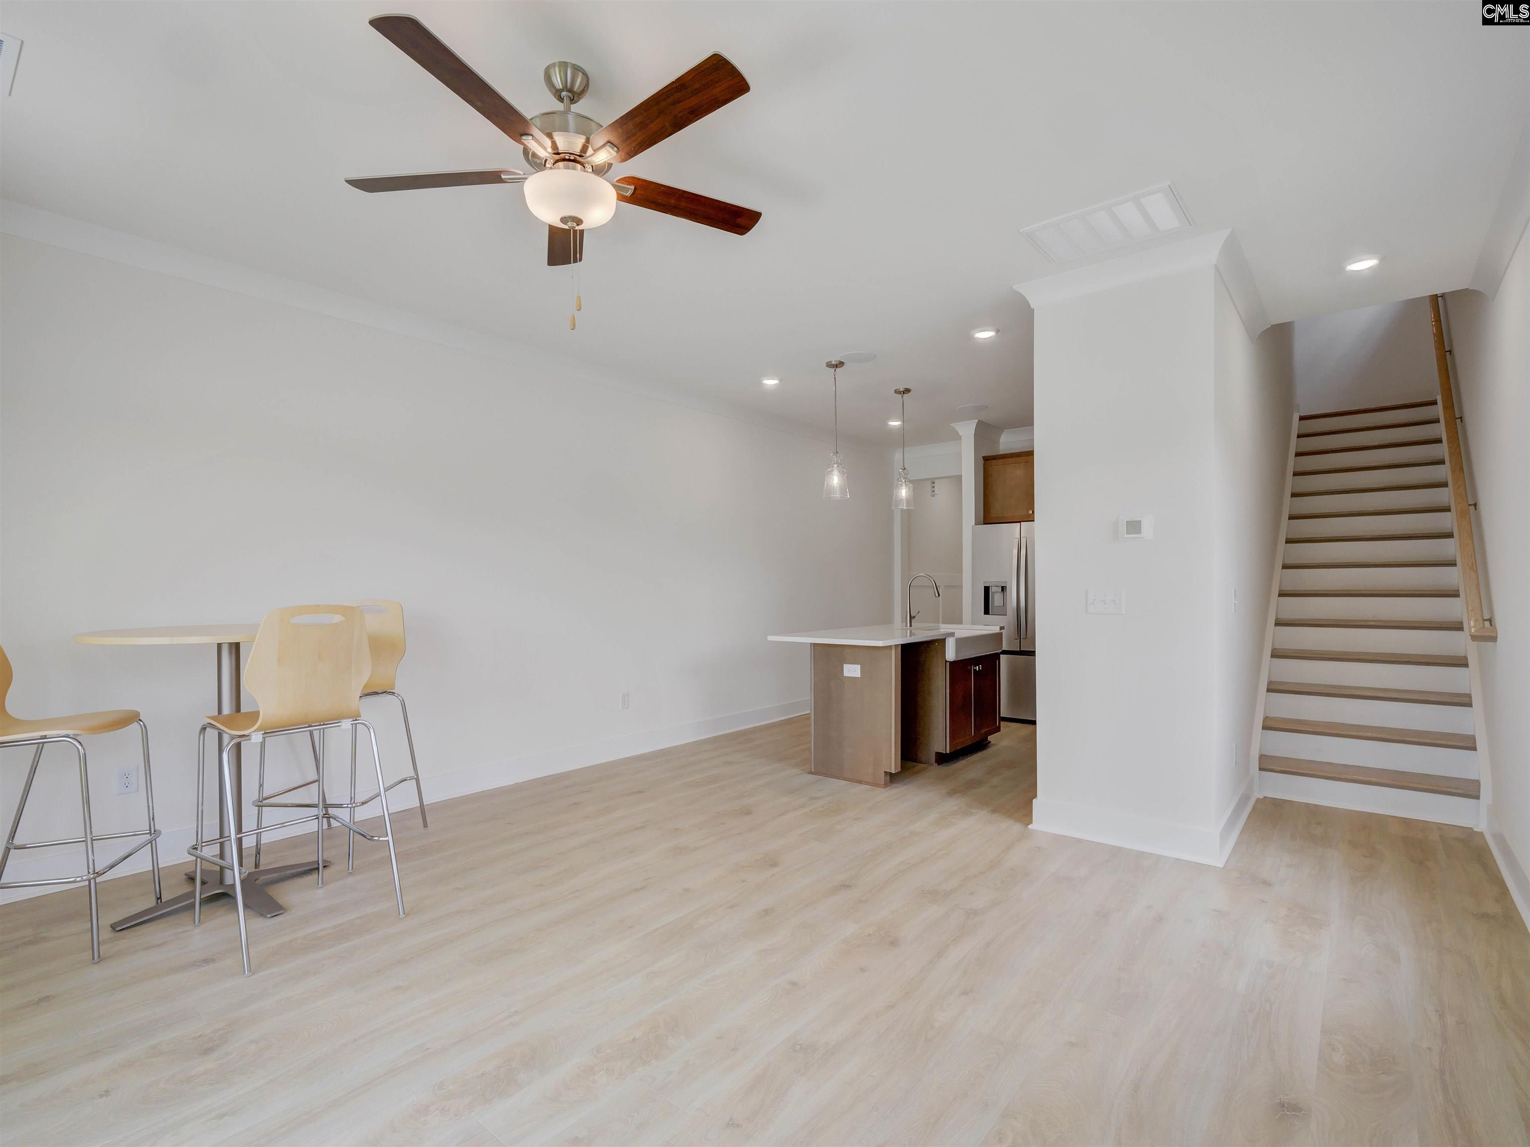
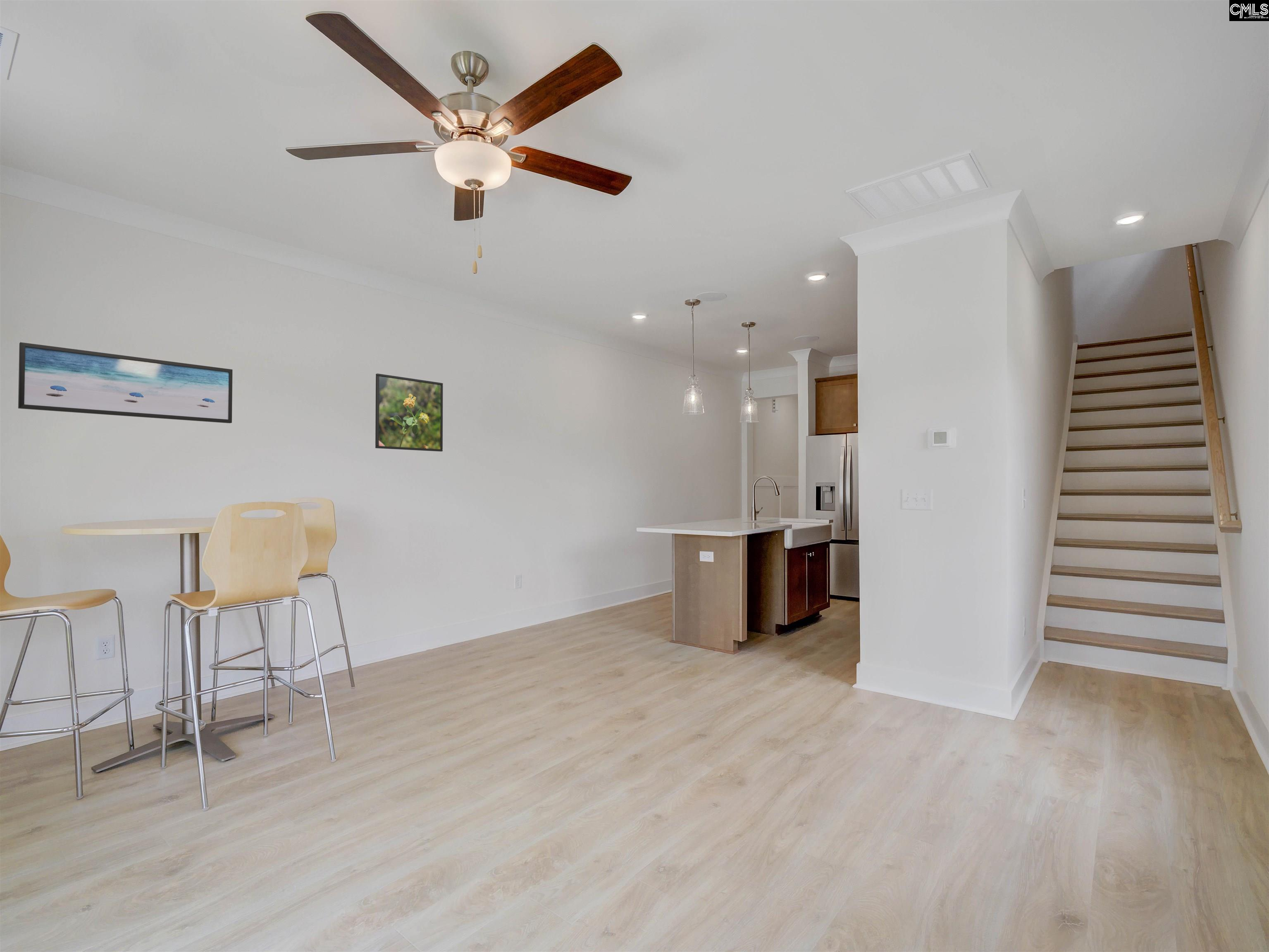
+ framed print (410, 414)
+ wall art (136, 387)
